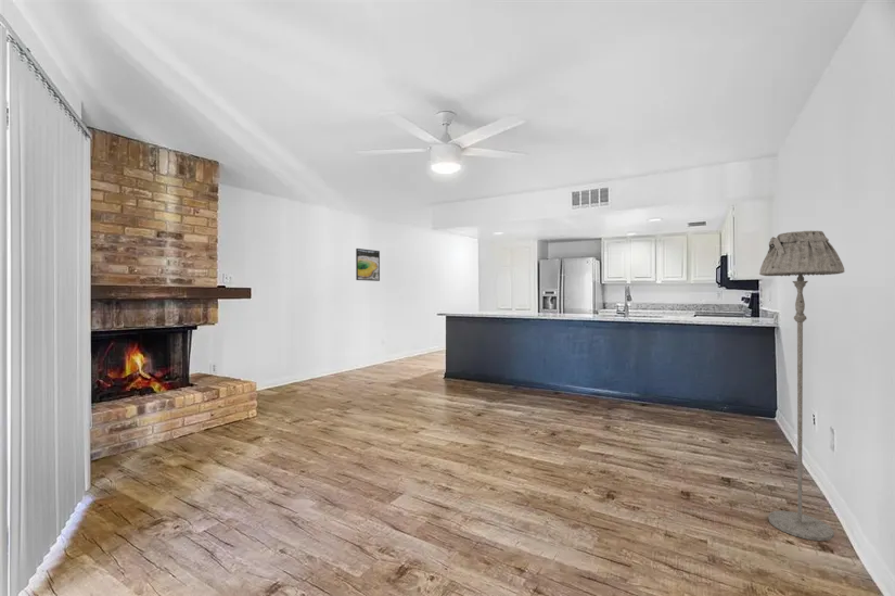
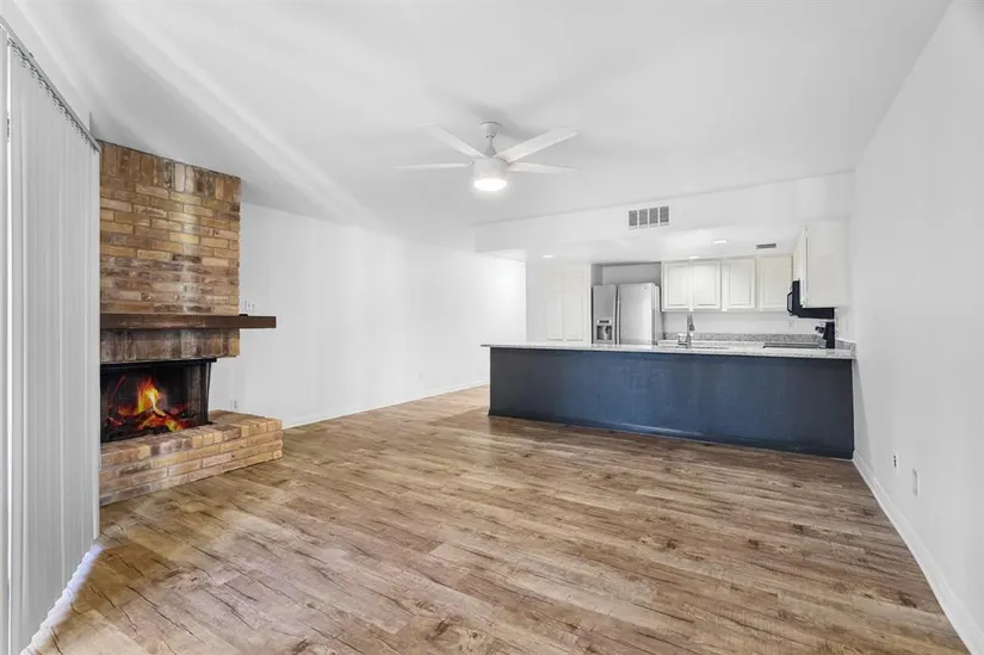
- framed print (368, 265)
- floor lamp (800, 379)
